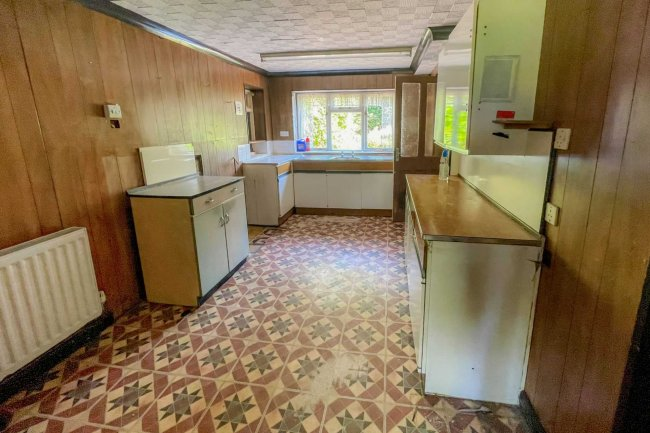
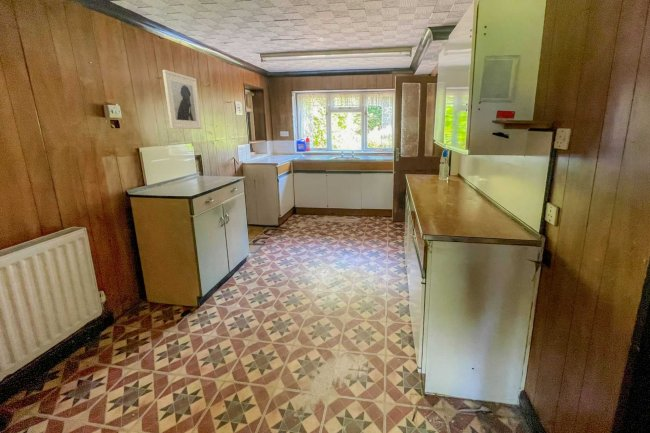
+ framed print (183, 102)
